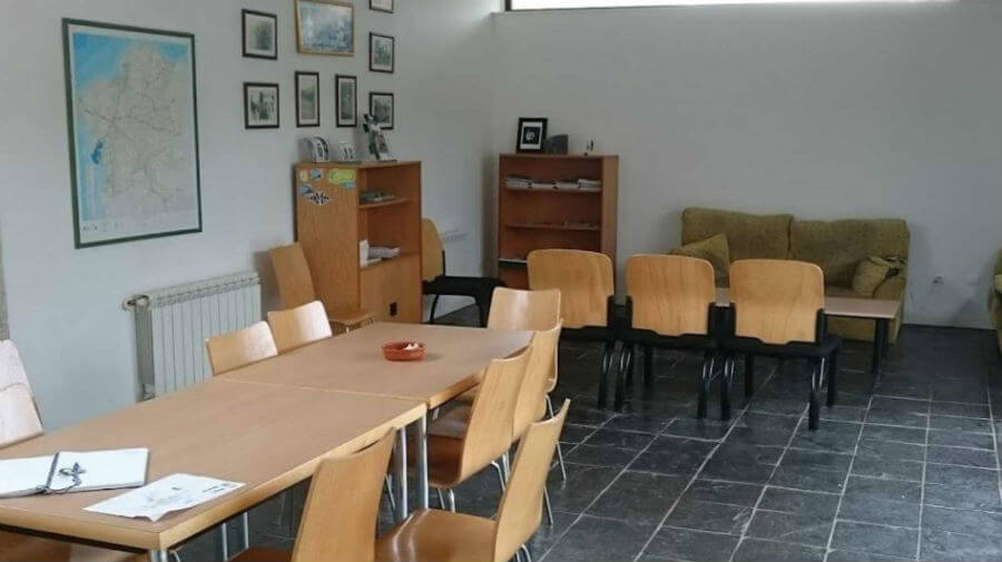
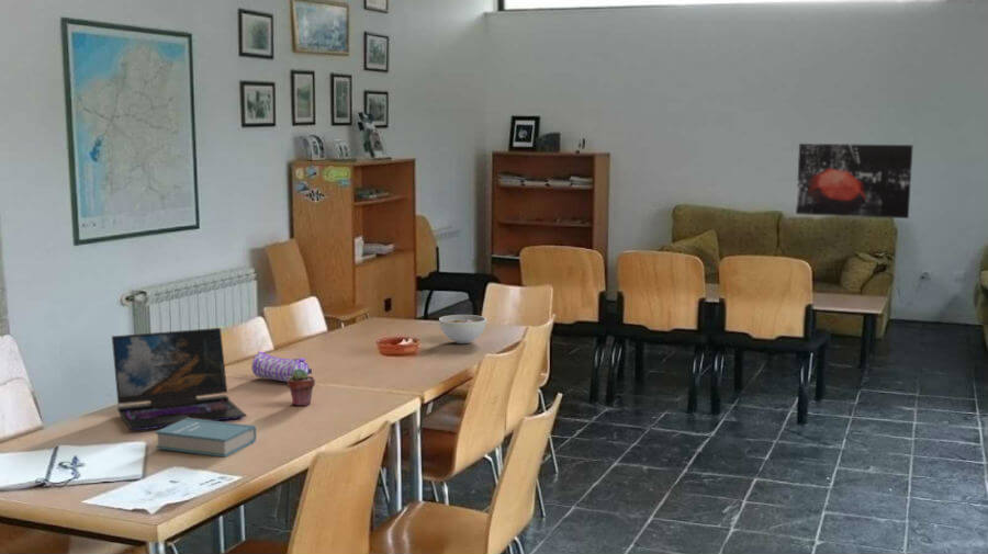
+ wall art (853, 180)
+ laptop (178, 377)
+ book (206, 436)
+ potted succulent (301, 385)
+ bowl (462, 330)
+ pencil case (280, 368)
